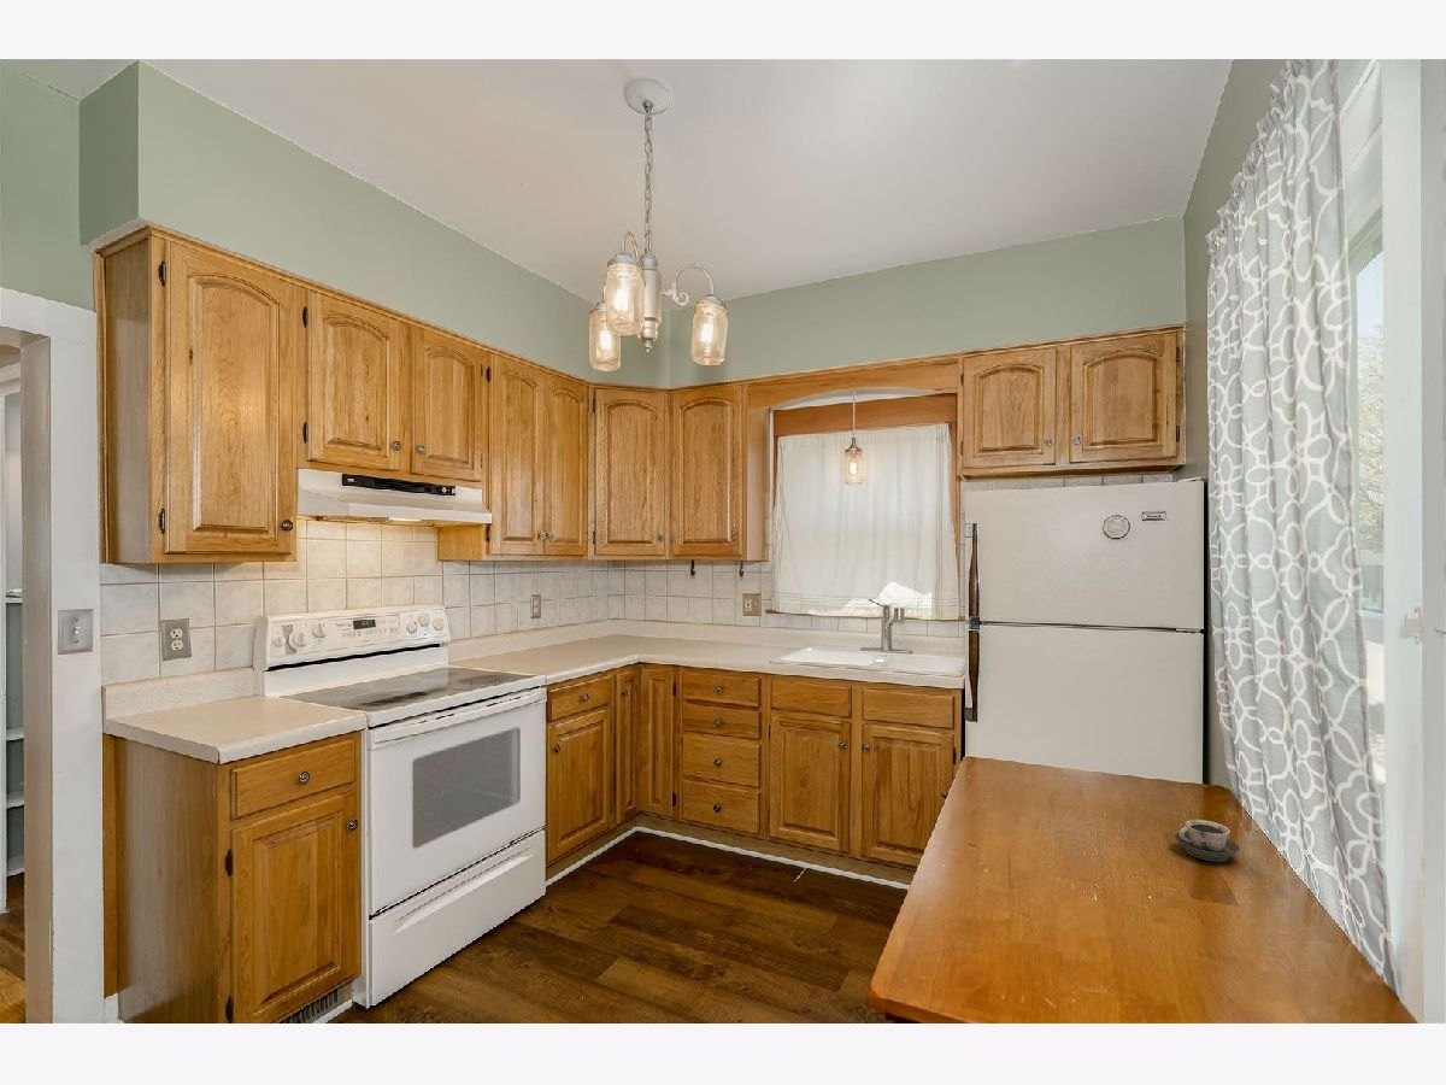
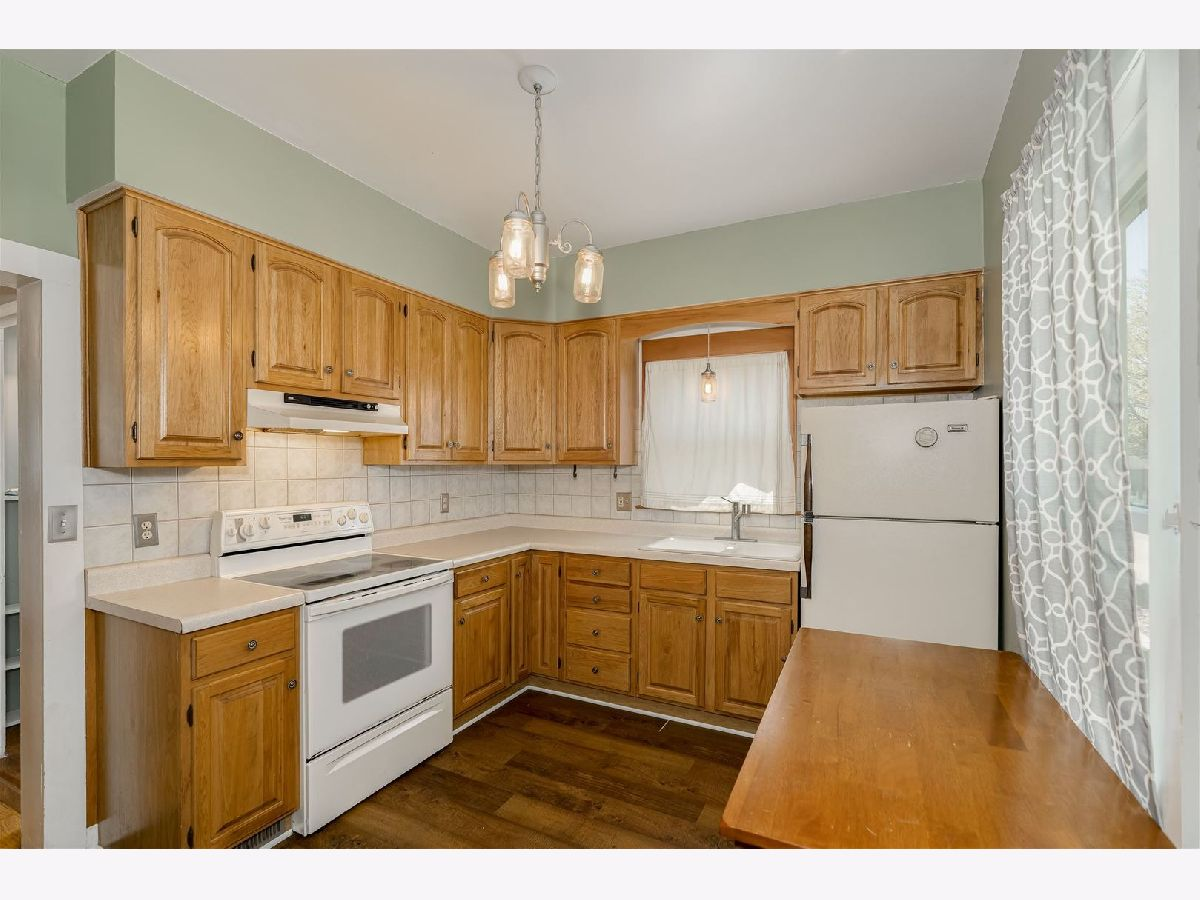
- cup (1206, 840)
